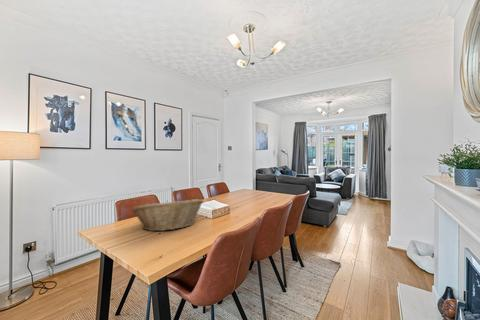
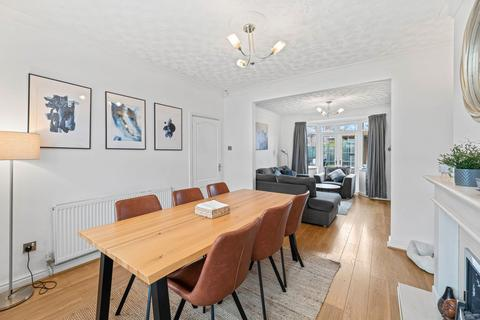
- fruit basket (169, 211)
